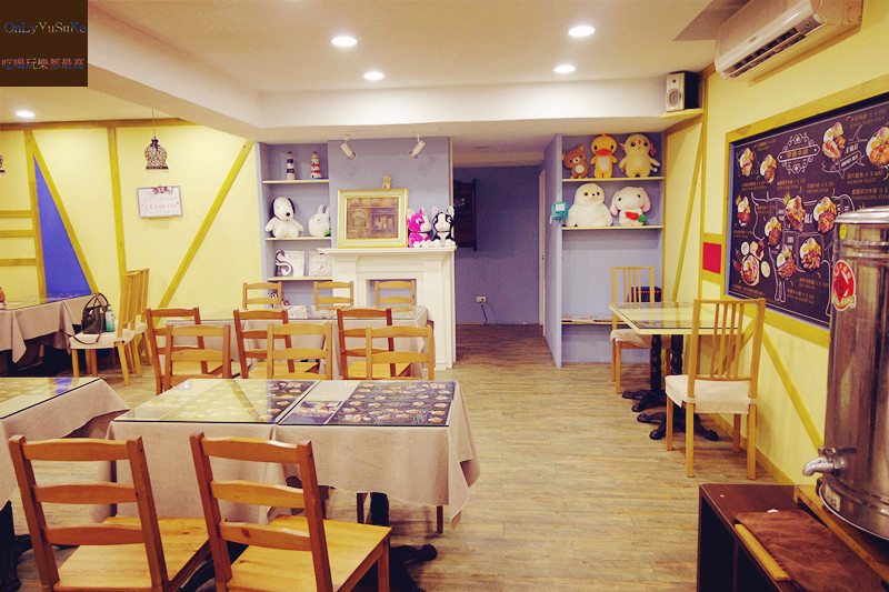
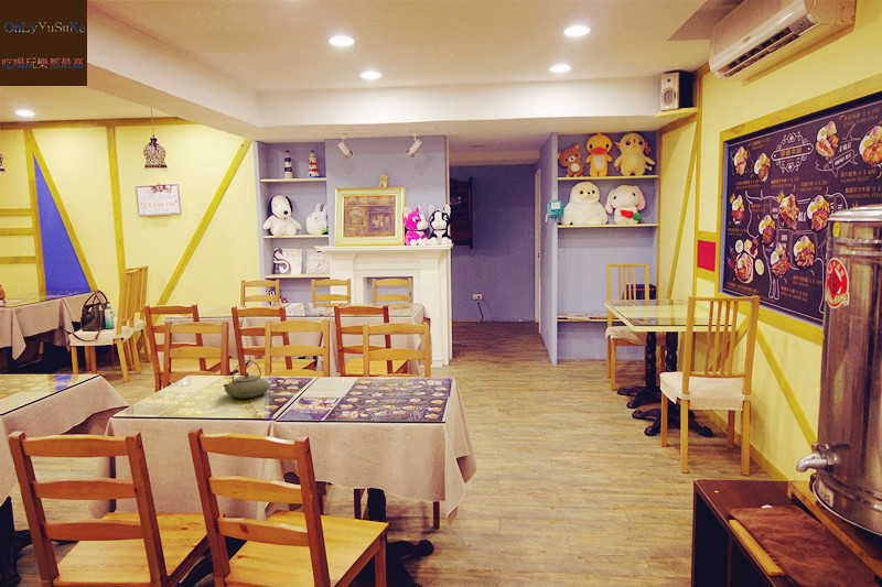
+ teapot (244, 378)
